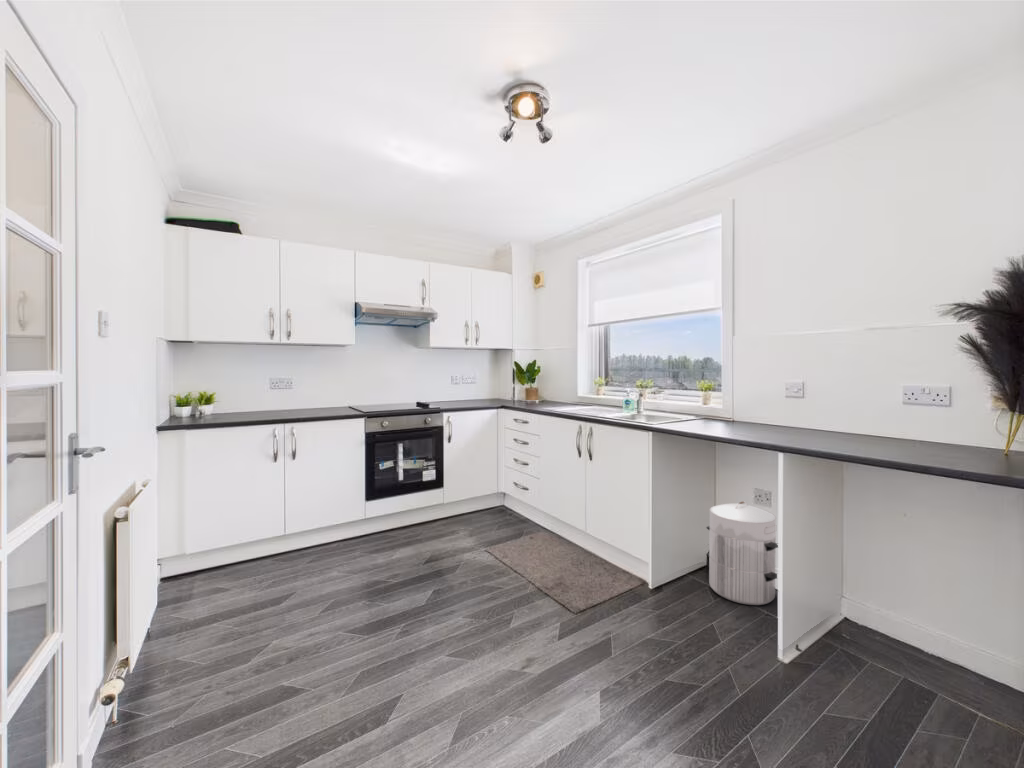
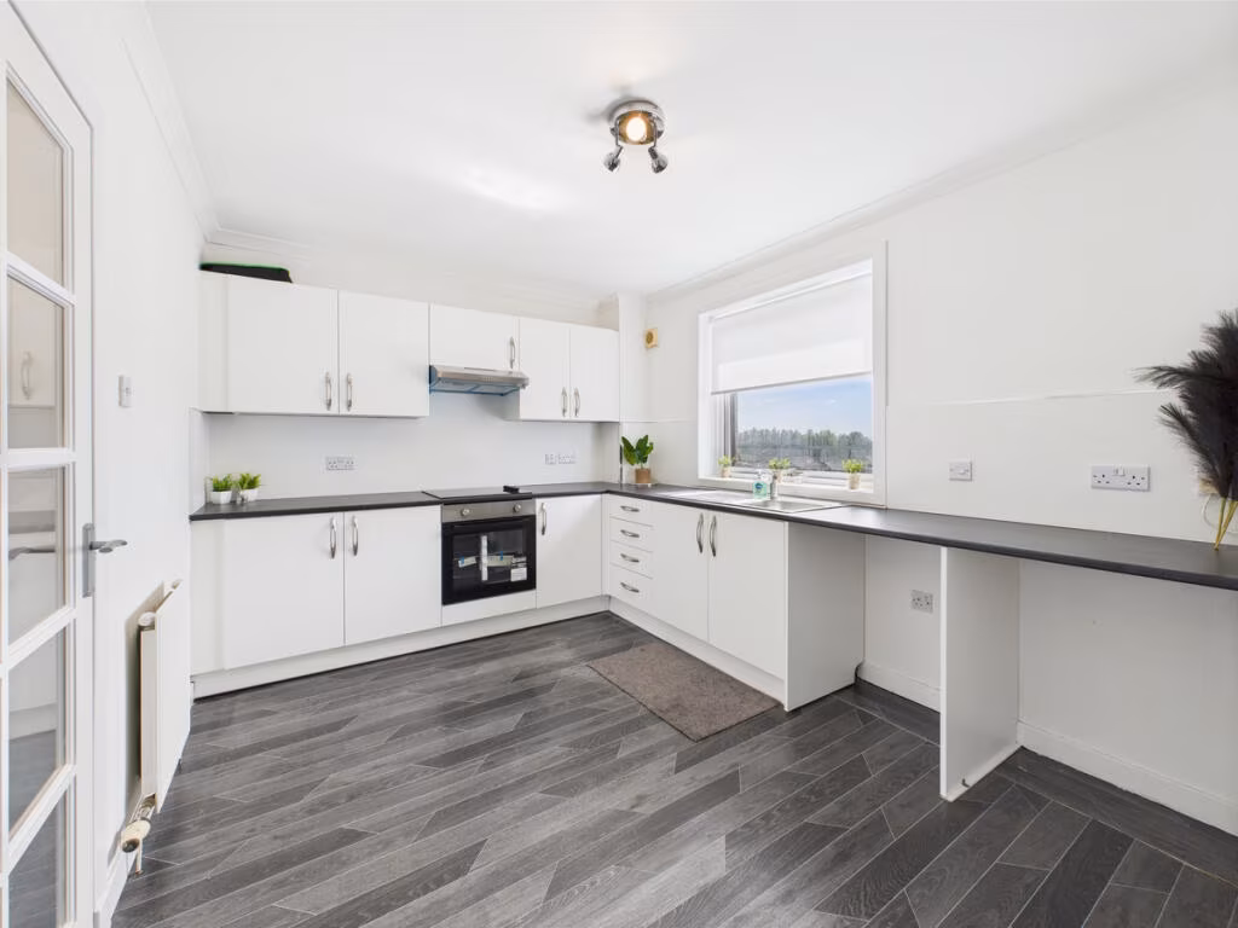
- waste bin (741, 546)
